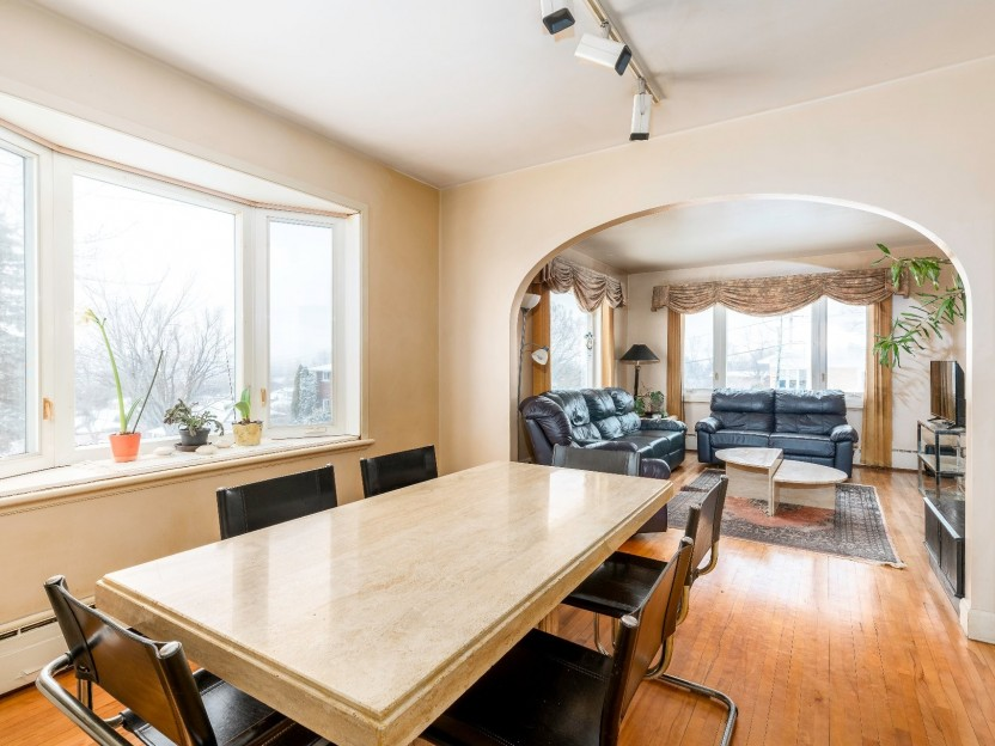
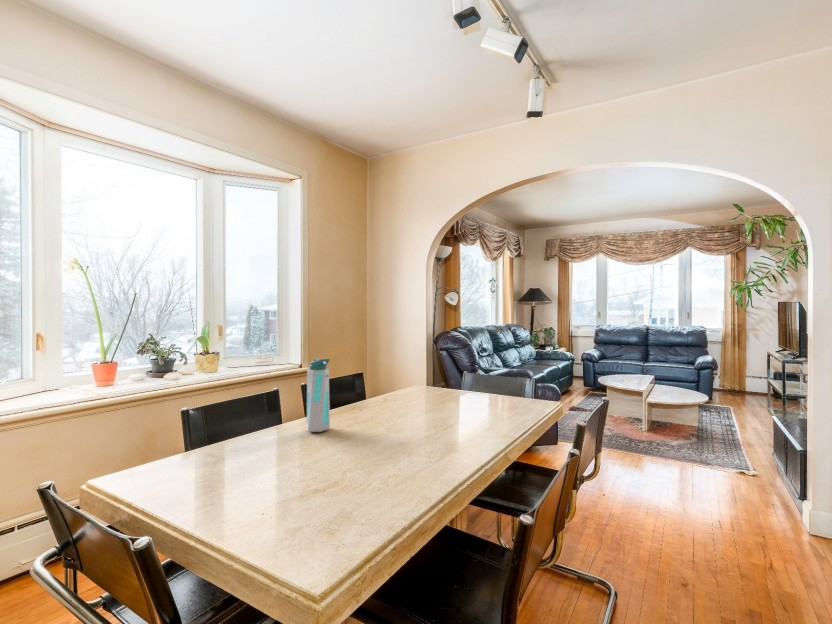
+ water bottle (319, 394)
